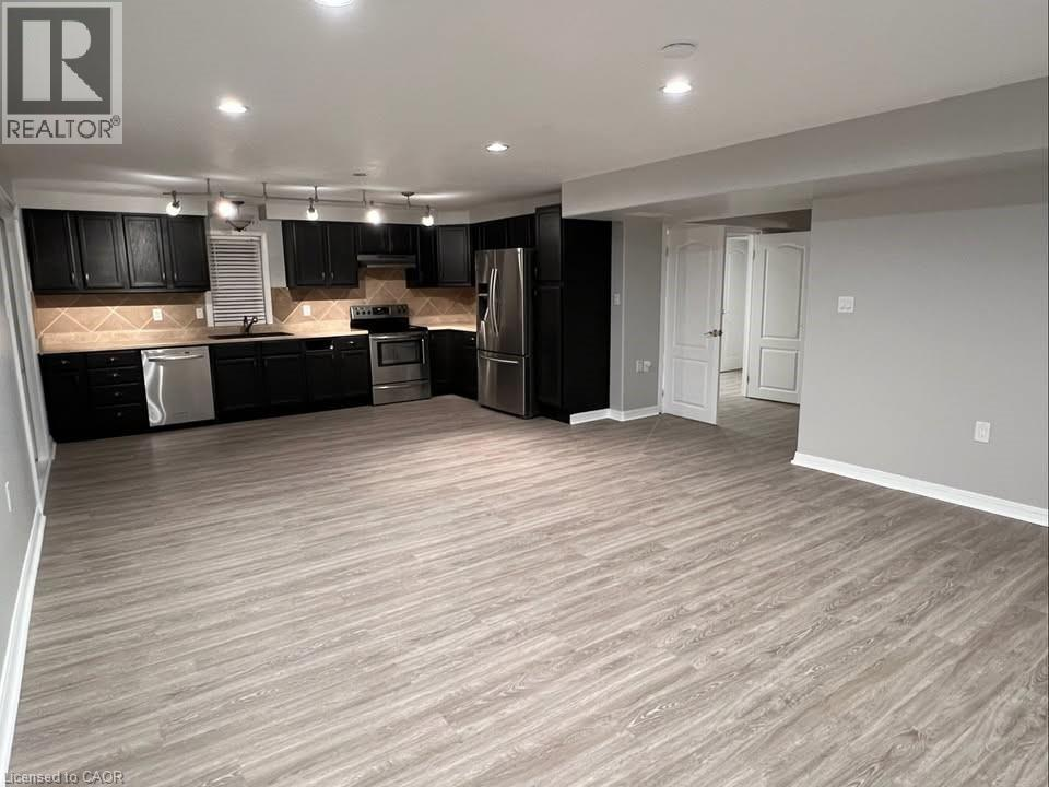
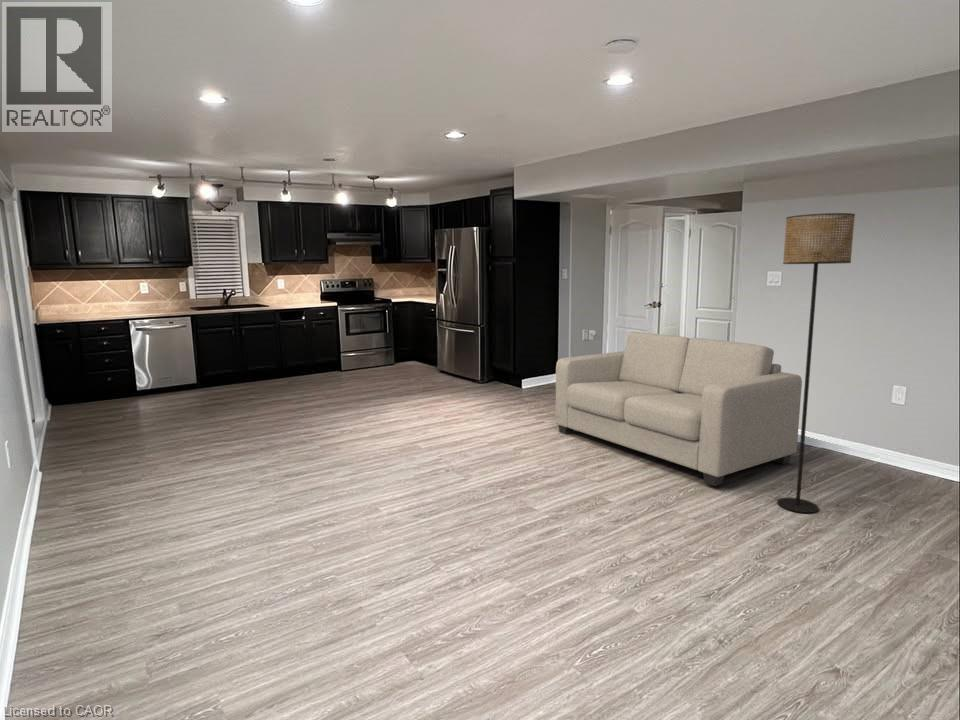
+ sofa (664, 393)
+ floor lamp (808, 366)
